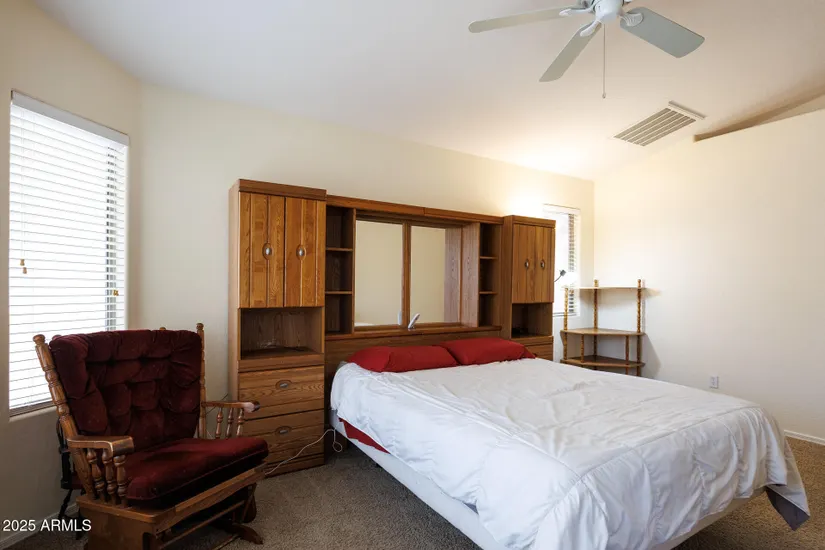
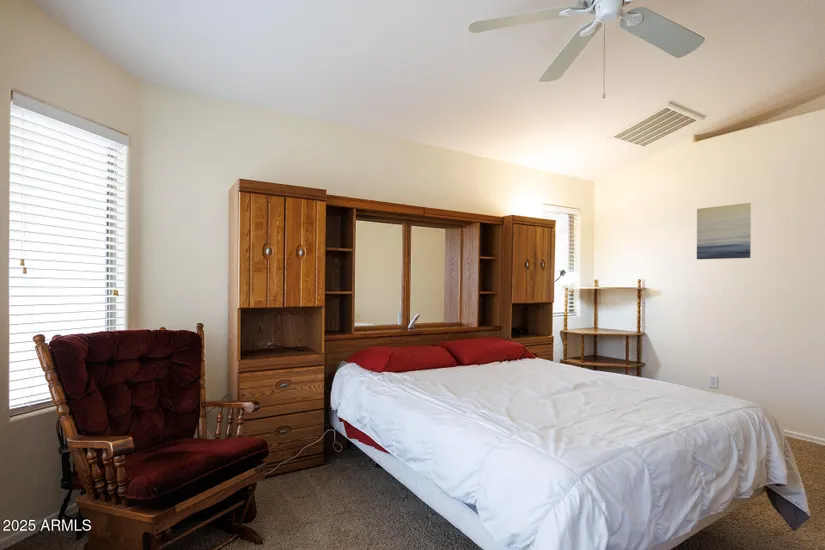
+ wall art (722, 232)
